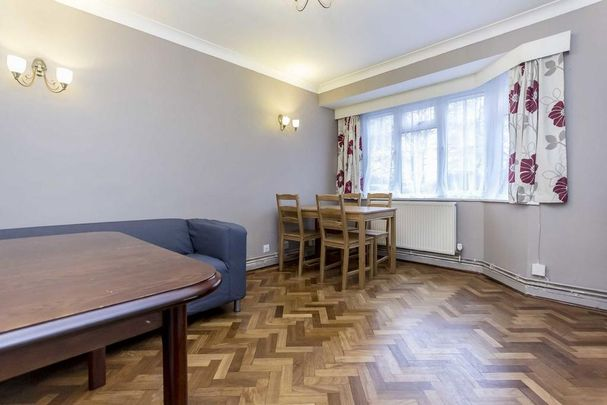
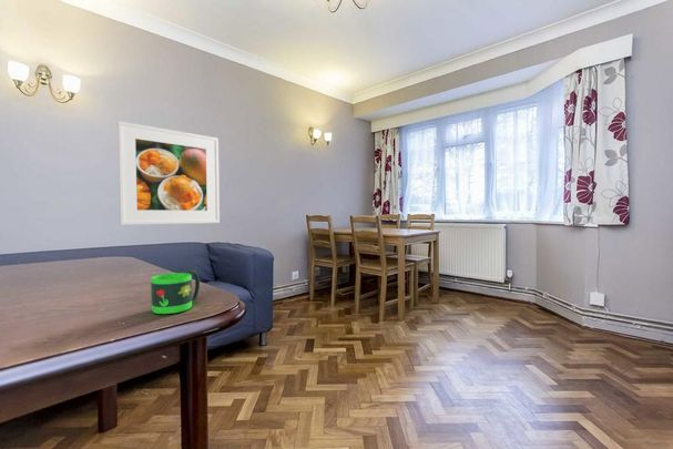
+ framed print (173, 176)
+ mug (179, 289)
